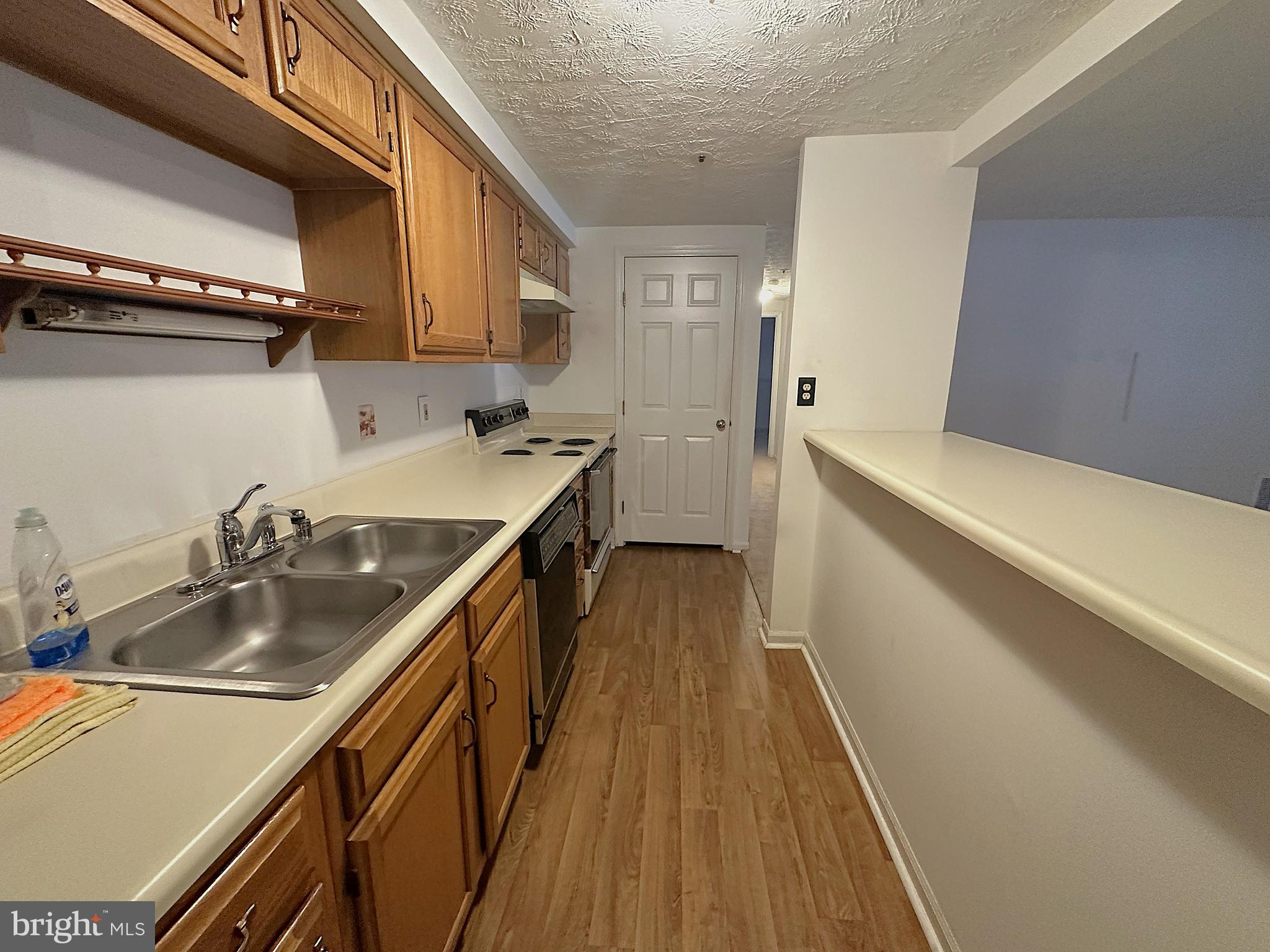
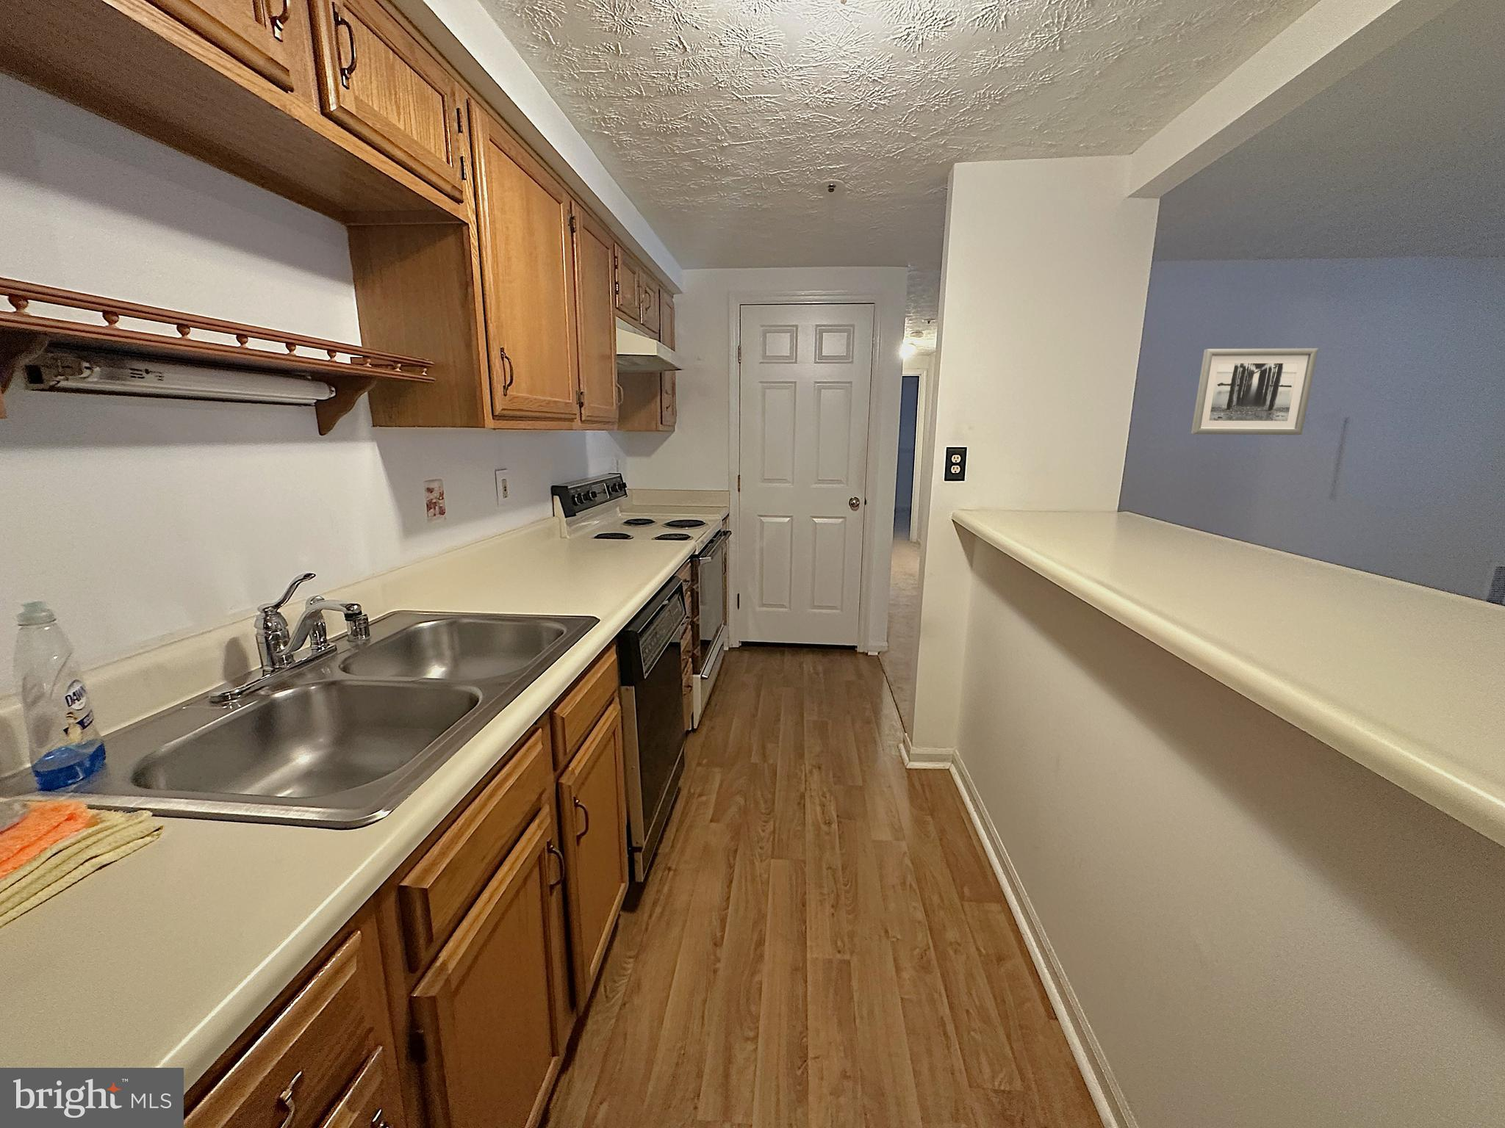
+ wall art (1253, 392)
